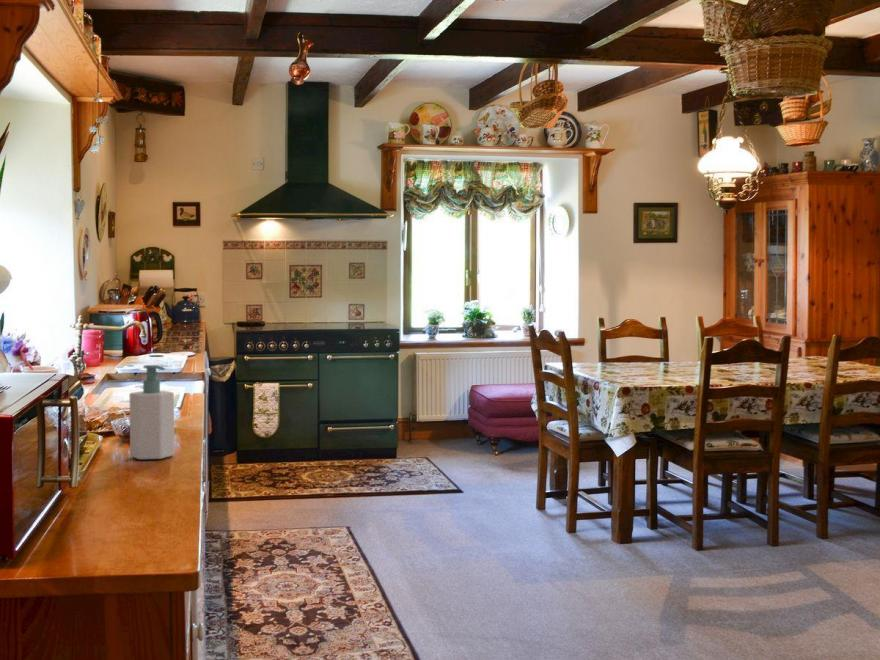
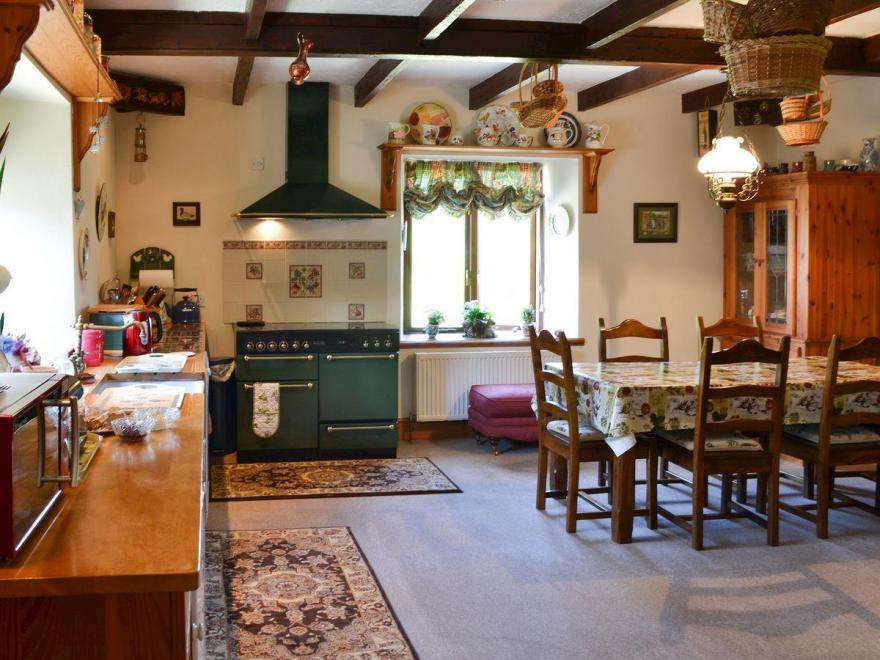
- soap bottle (151, 410)
